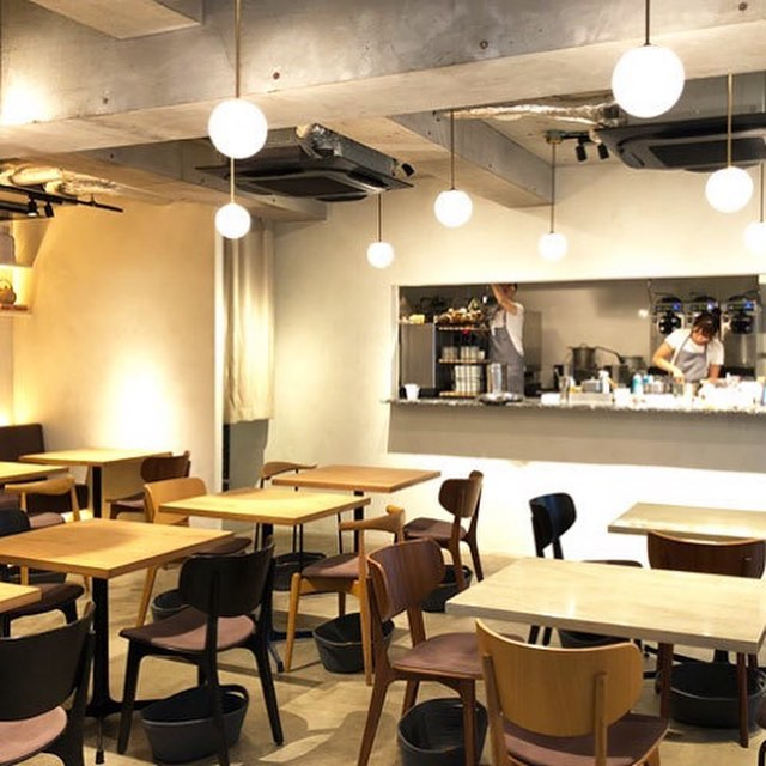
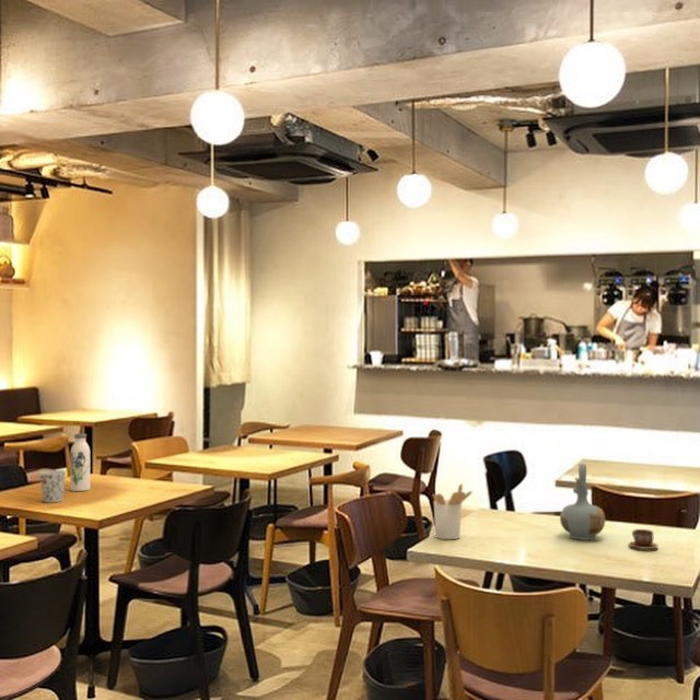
+ water bottle (80, 462)
+ utensil holder (452, 512)
+ cup (642, 538)
+ cup (52, 486)
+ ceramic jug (582, 501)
